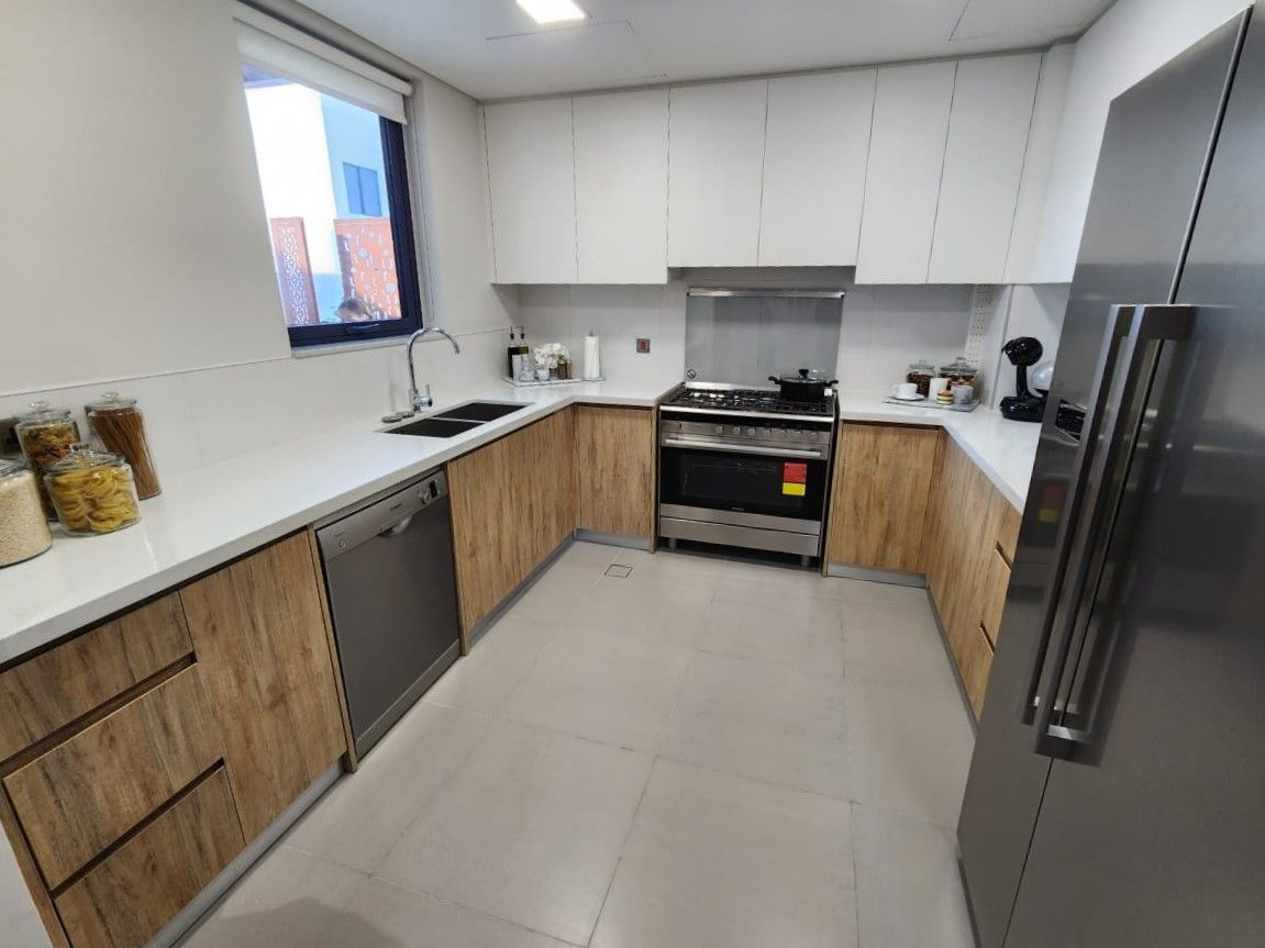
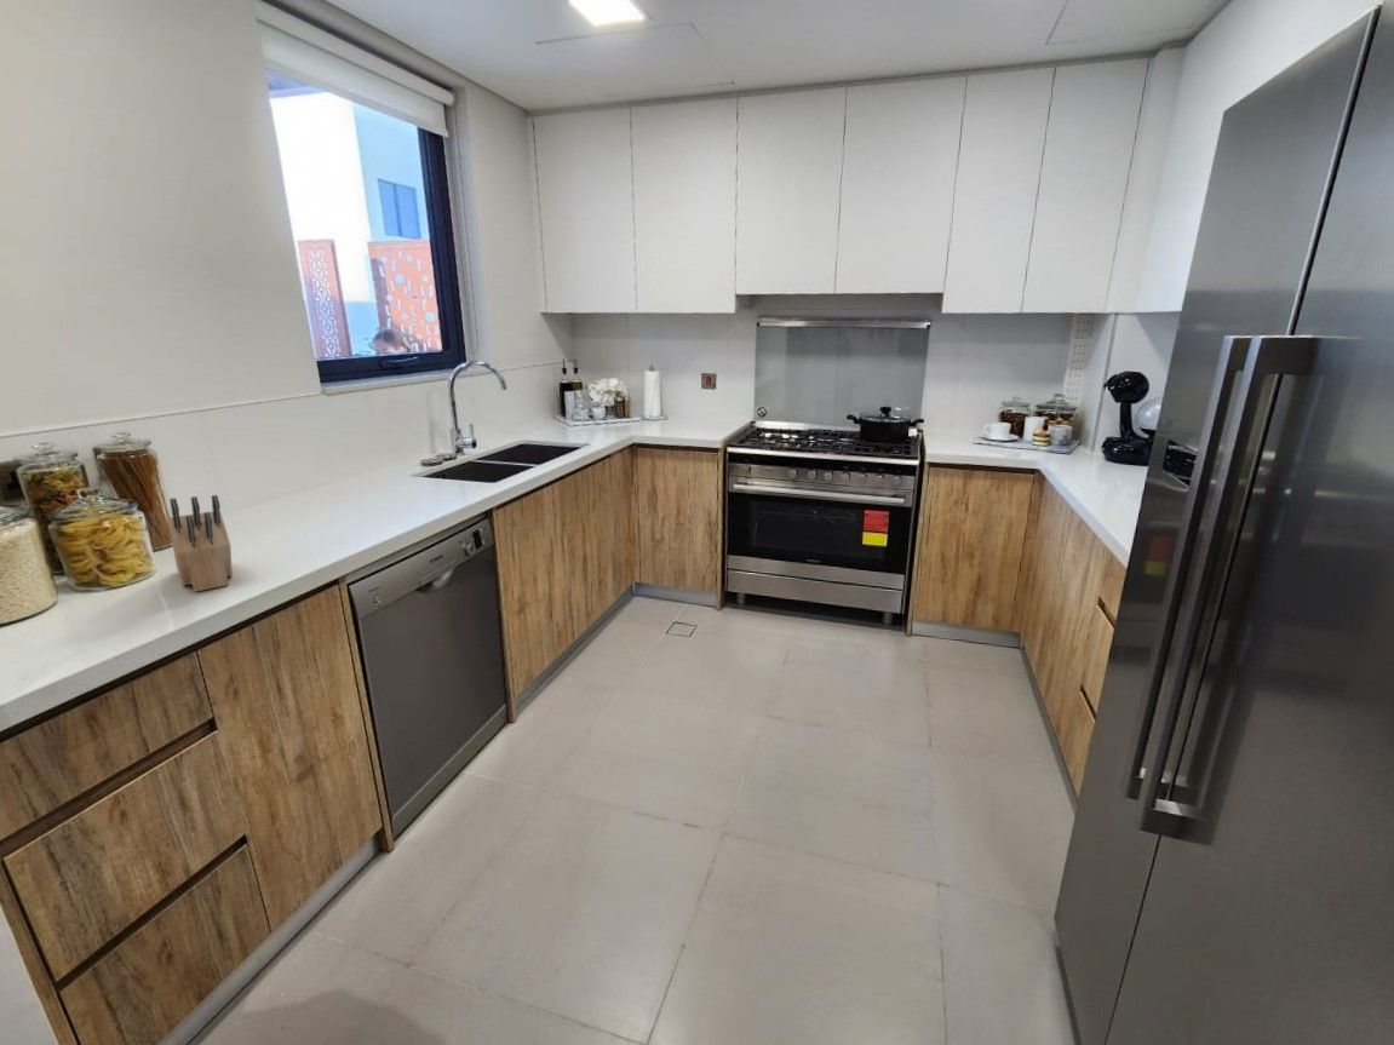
+ knife block (197, 534)
